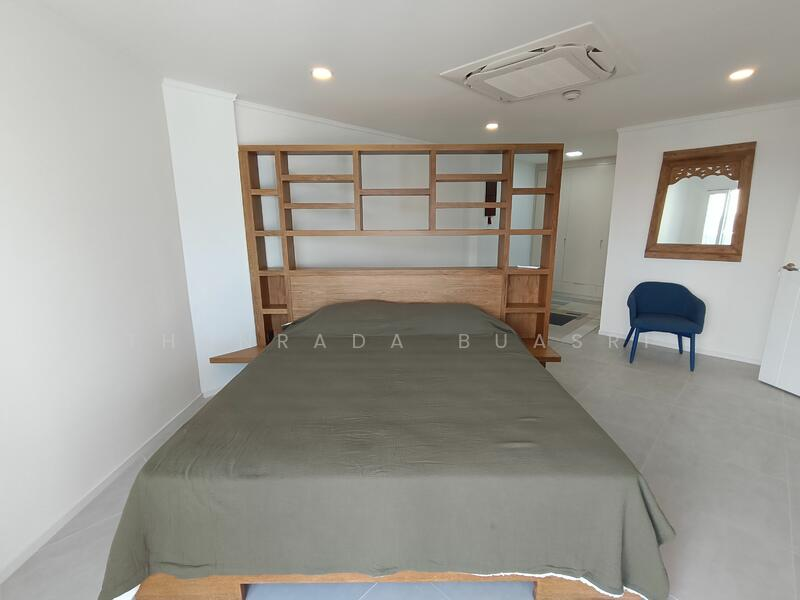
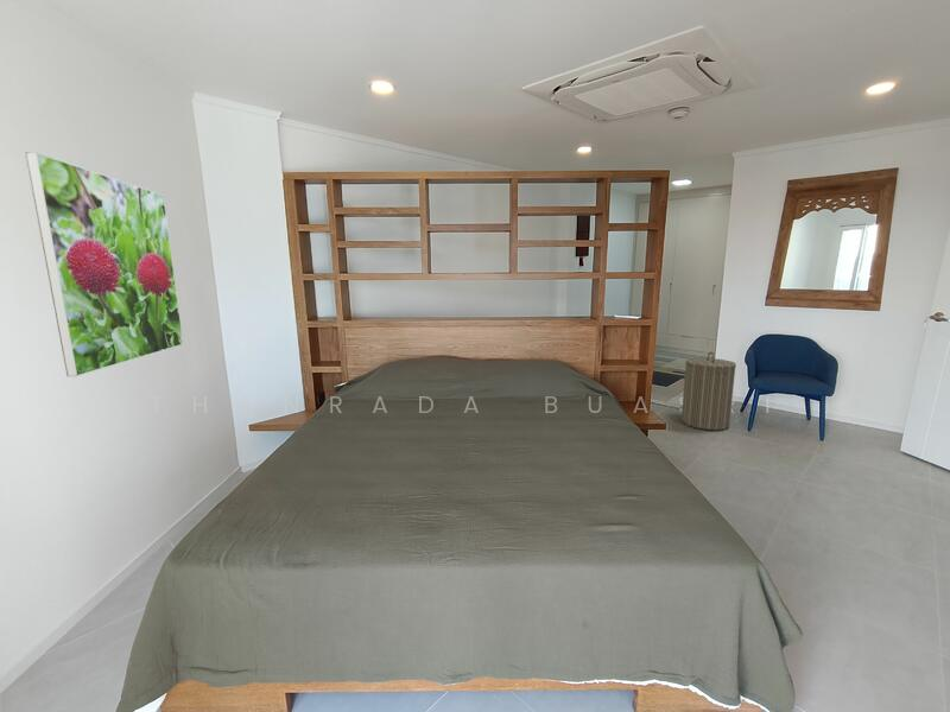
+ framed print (122, 271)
+ laundry hamper (708, 387)
